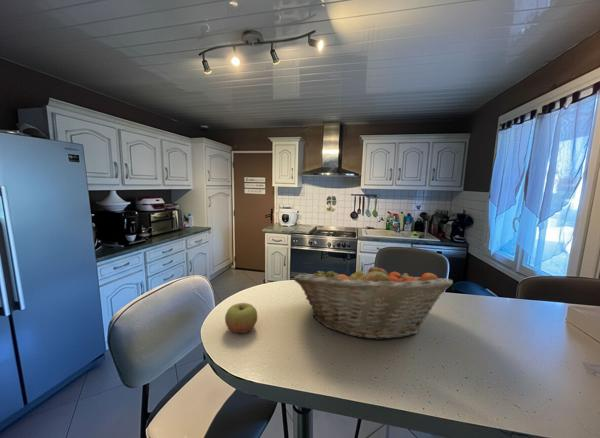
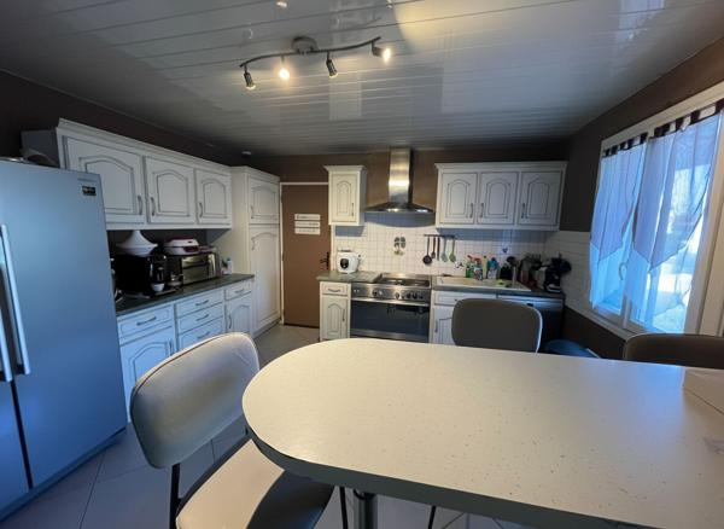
- apple (241, 316)
- fruit basket (367, 290)
